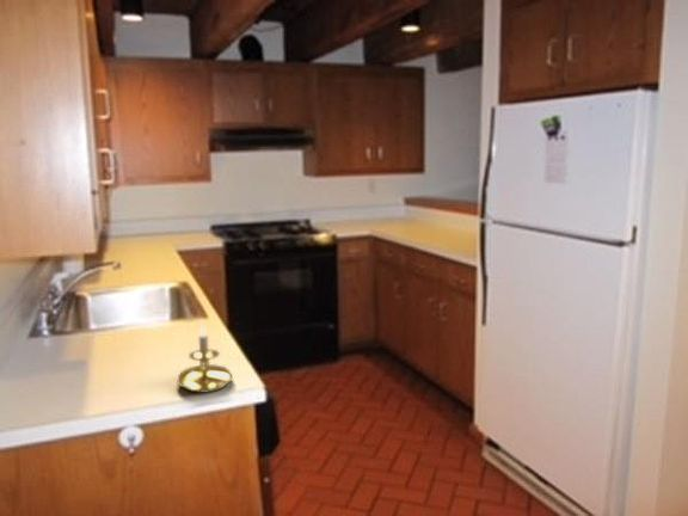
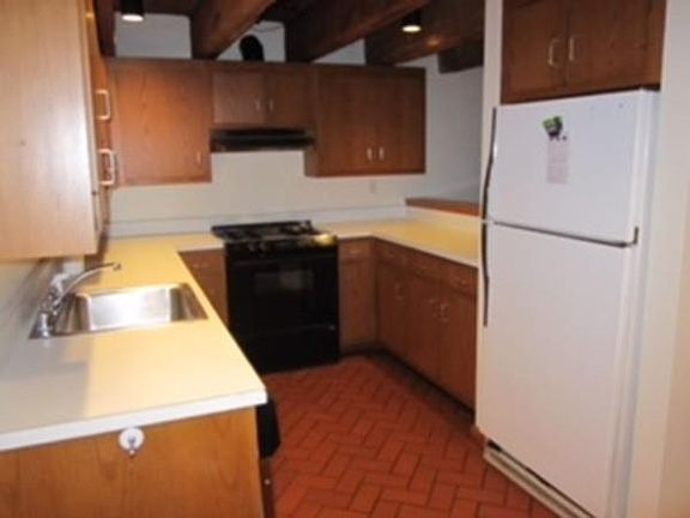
- candle holder (203, 349)
